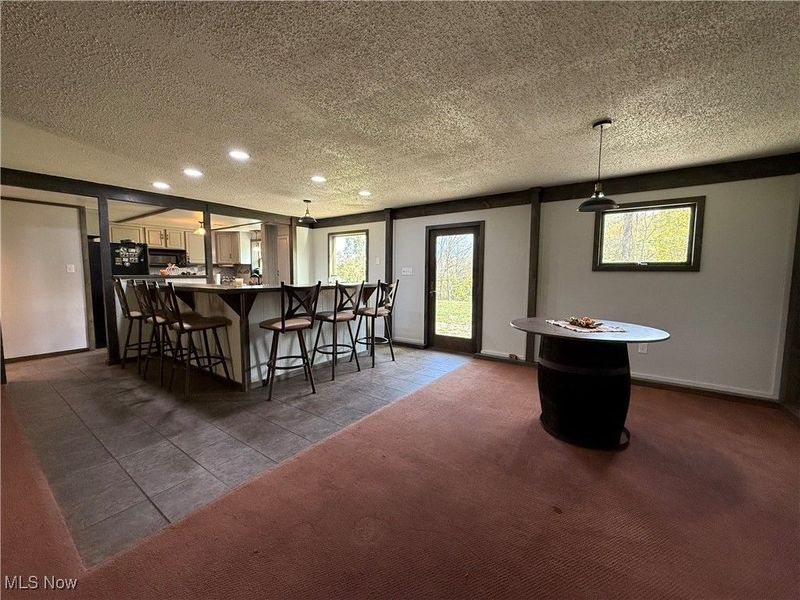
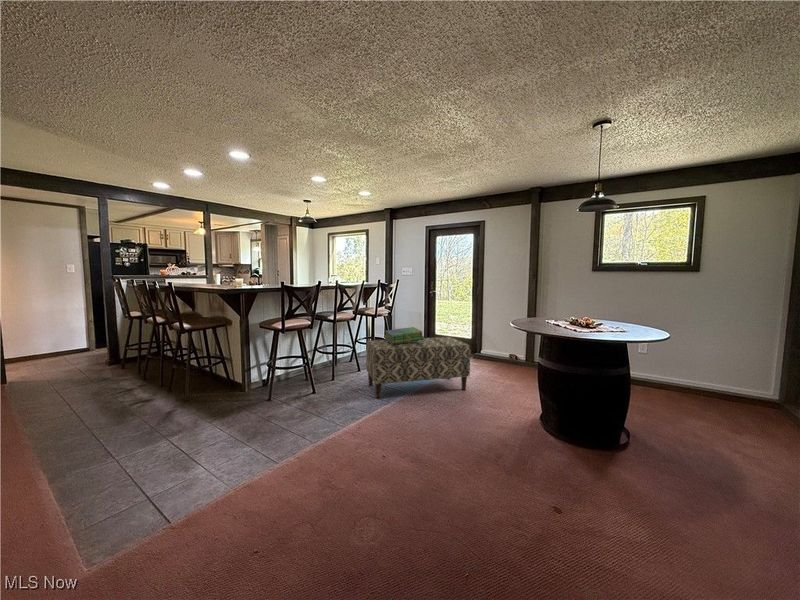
+ bench (416, 364)
+ stack of books (403, 336)
